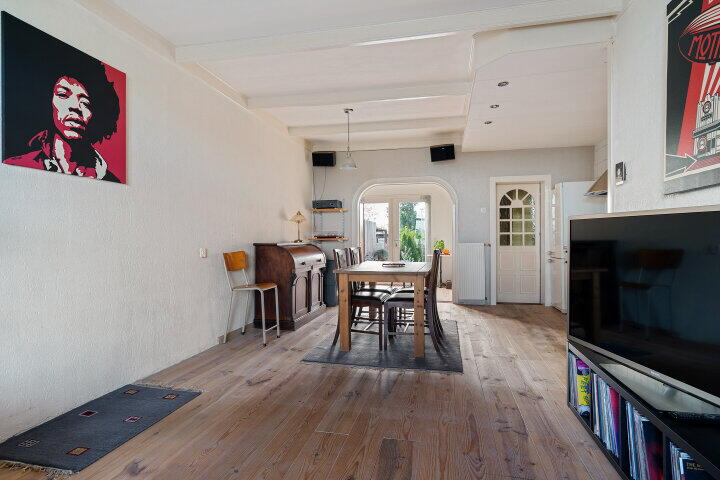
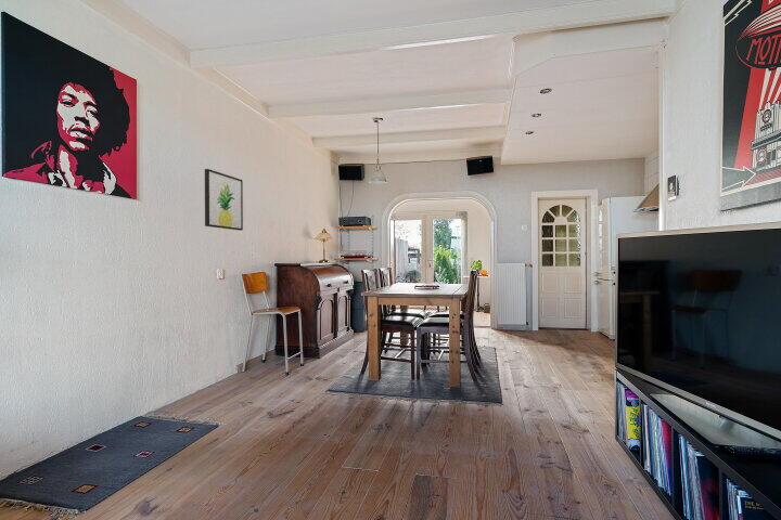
+ wall art (225, 202)
